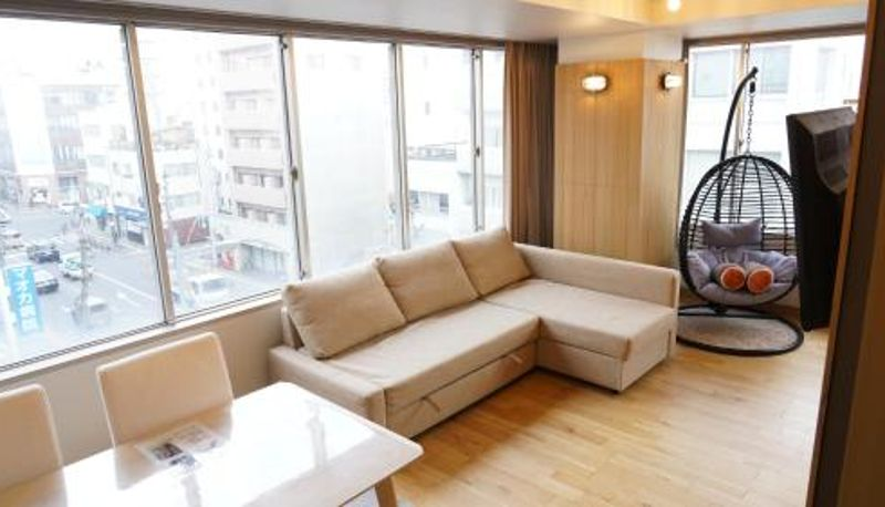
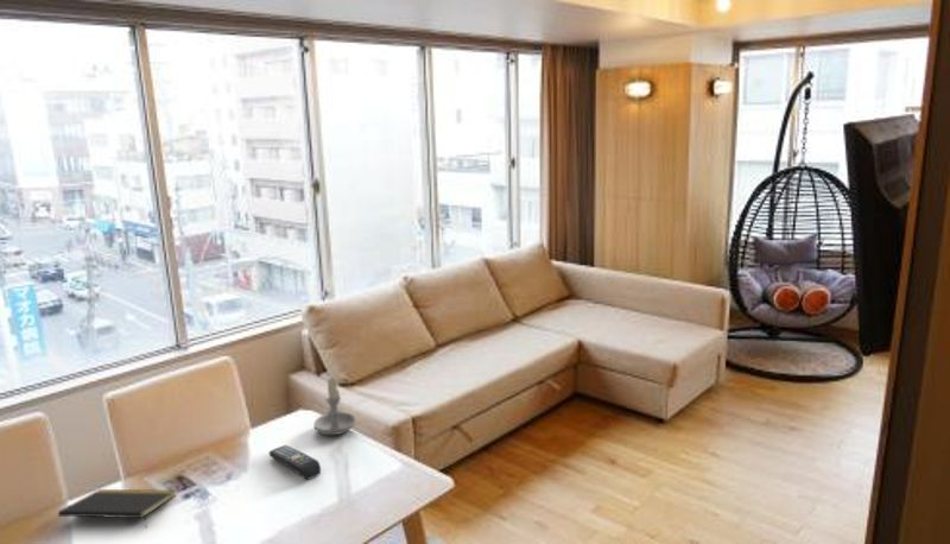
+ candle (332, 401)
+ remote control (294, 460)
+ notepad (119, 502)
